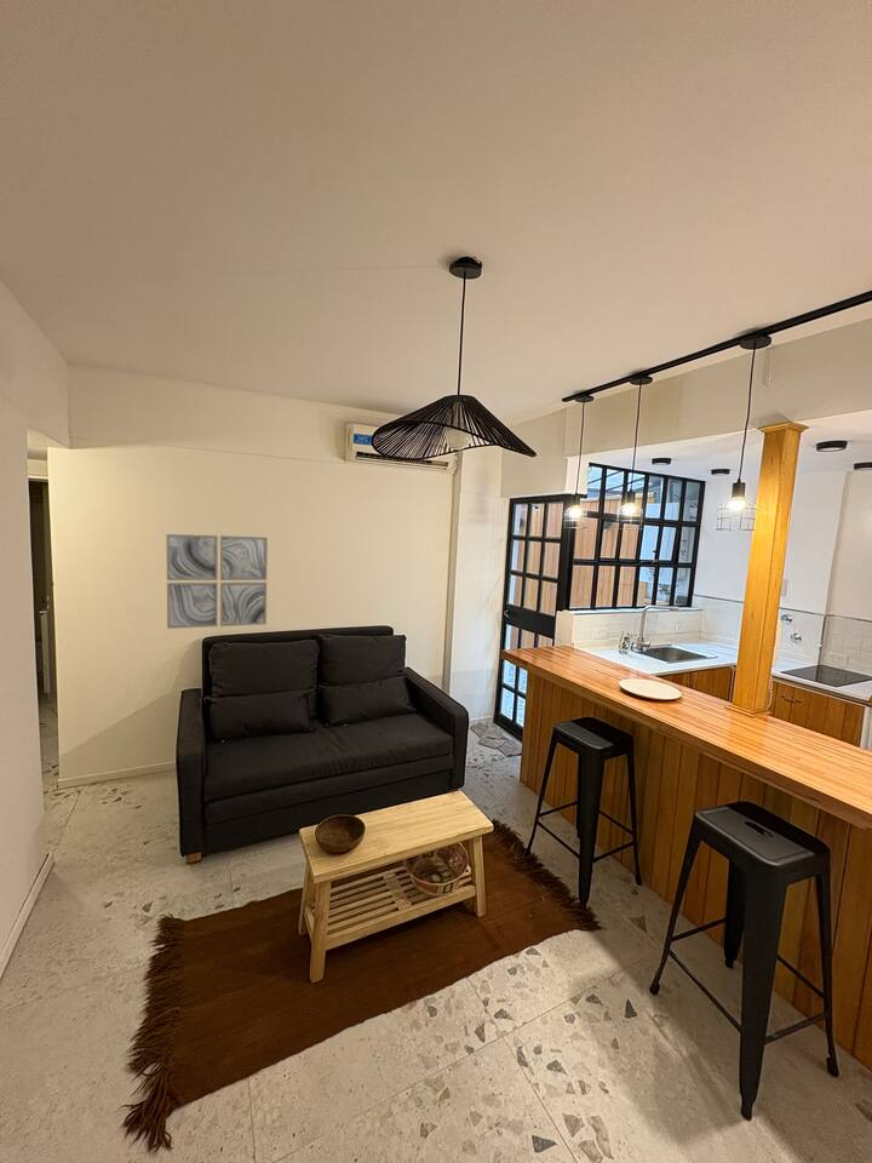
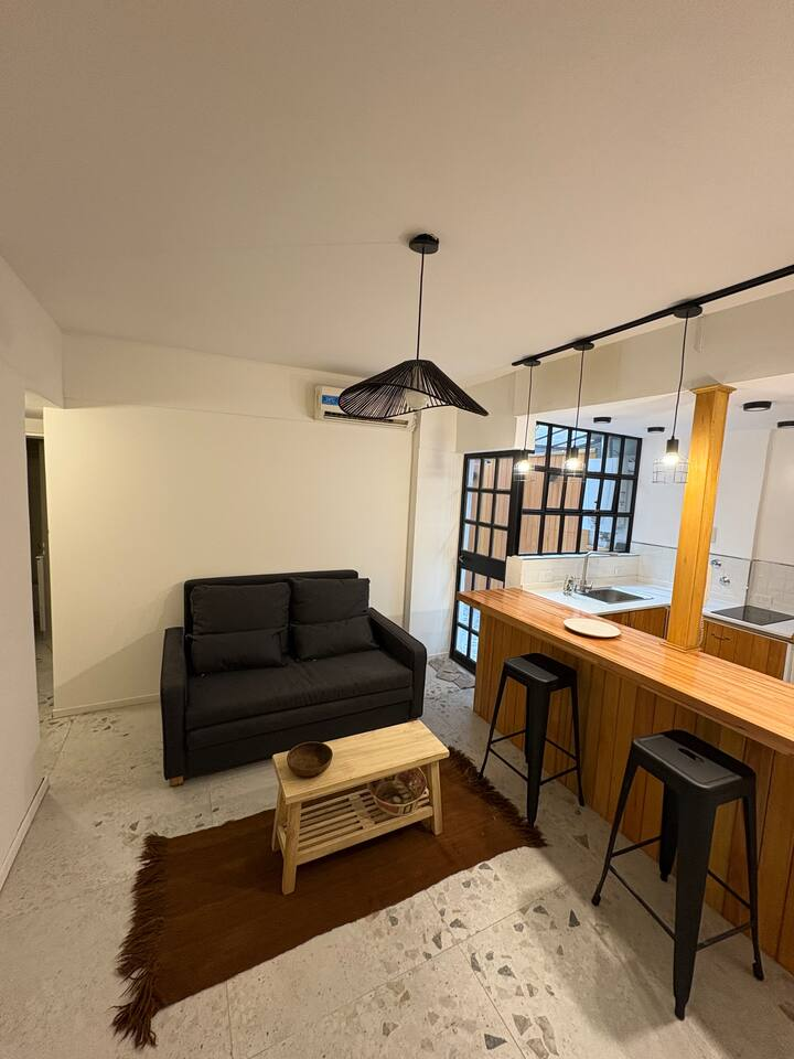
- wall art (217, 579)
